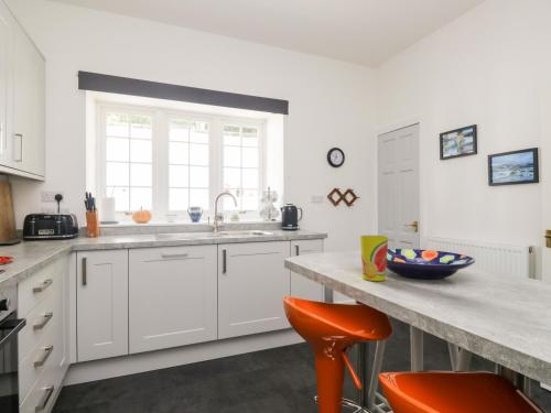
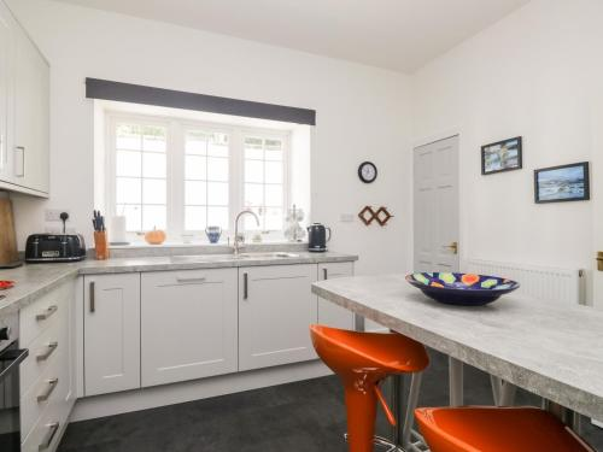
- cup (374, 257)
